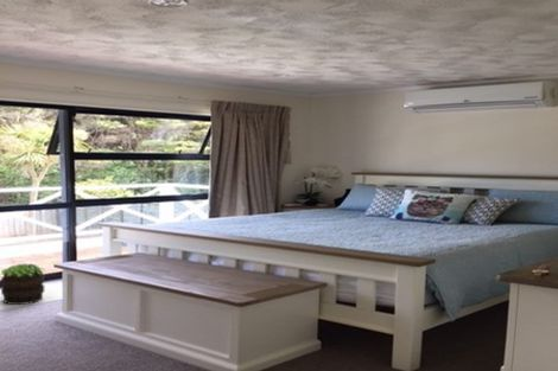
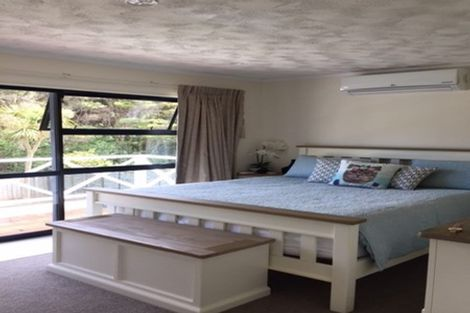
- potted plant (23, 281)
